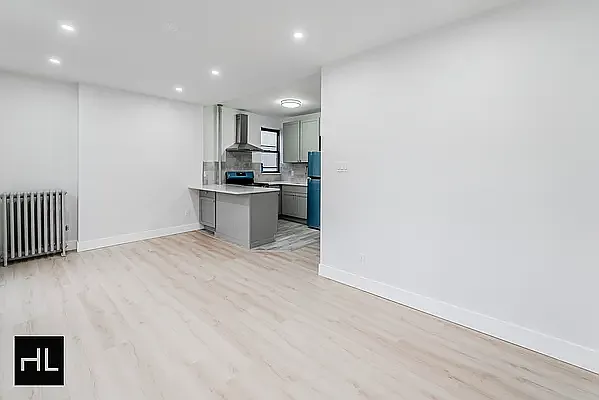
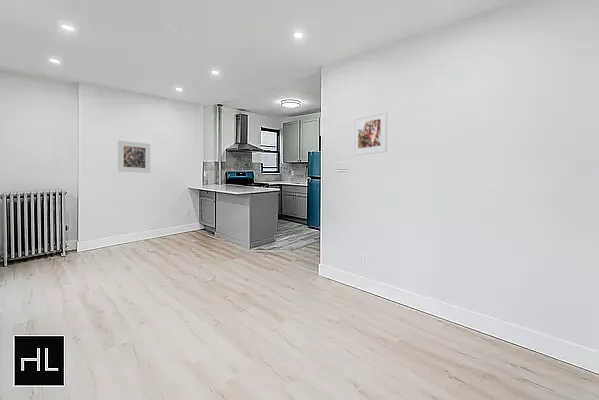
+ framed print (369, 134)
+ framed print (134, 157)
